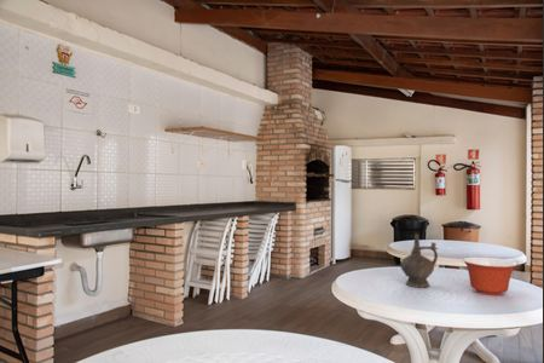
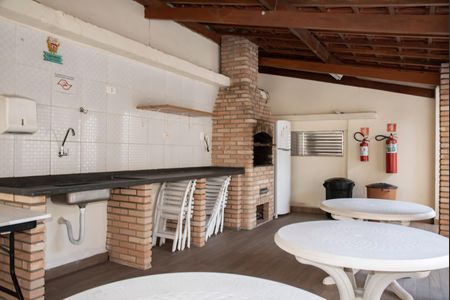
- ceremonial vessel (418, 259)
- mixing bowl (488, 276)
